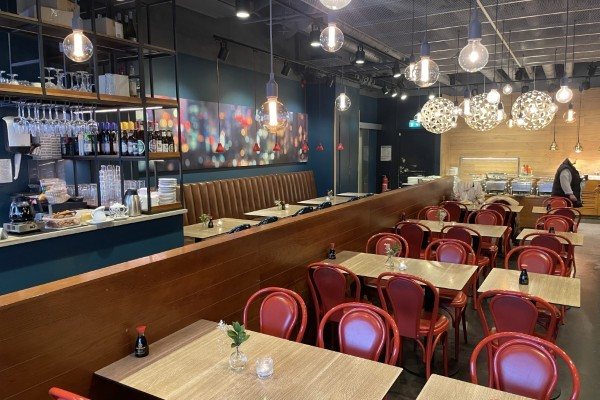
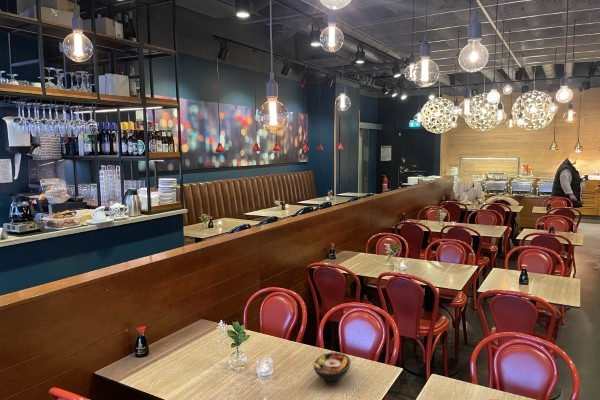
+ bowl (332, 367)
